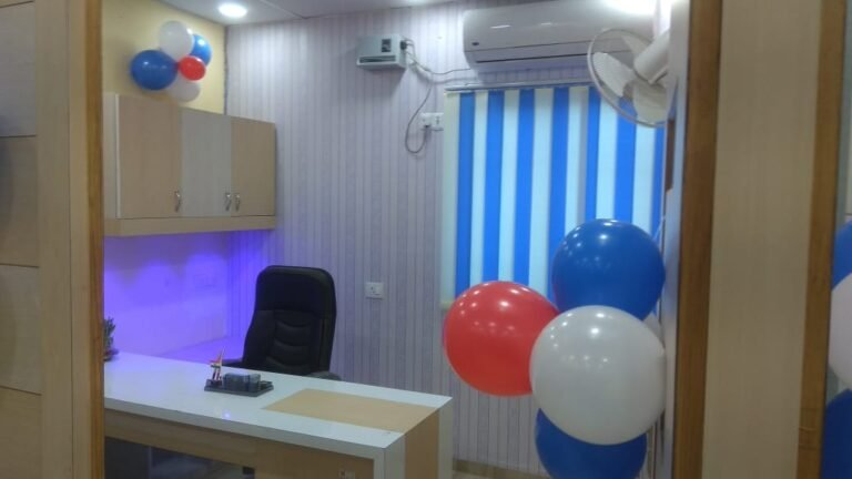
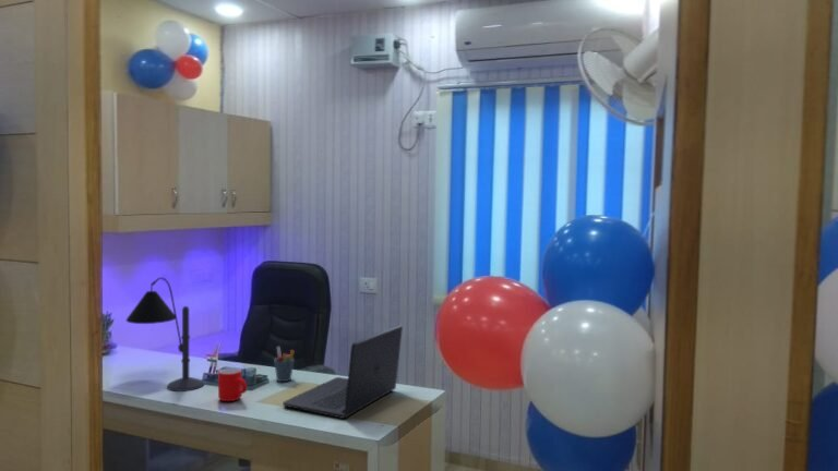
+ pen holder (284, 363)
+ desk lamp (164, 322)
+ mug (234, 386)
+ laptop (349, 364)
